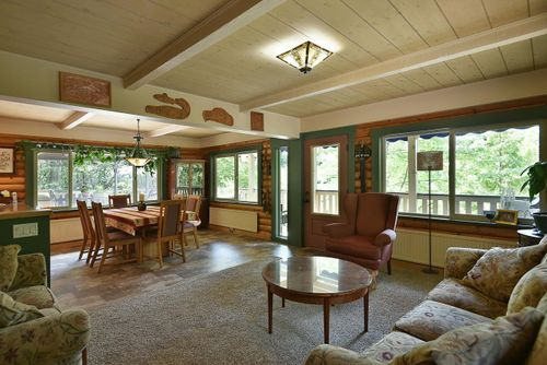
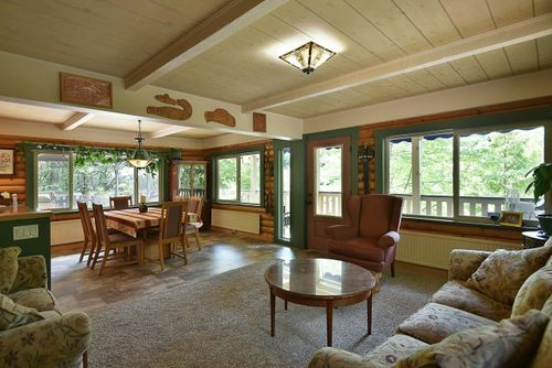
- floor lamp (429, 211)
